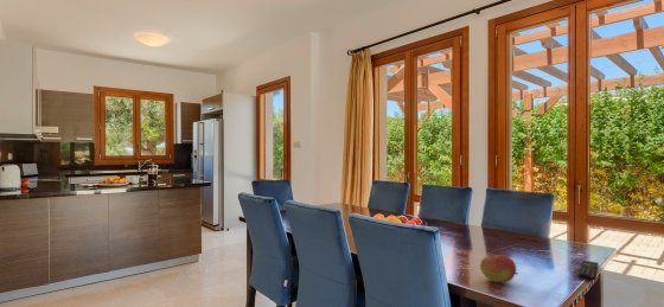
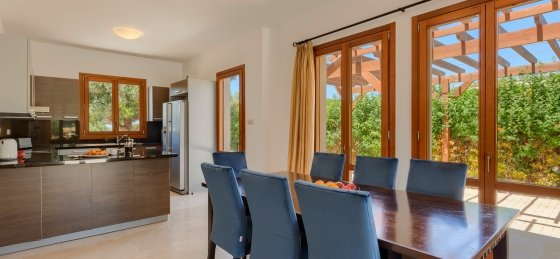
- fruit (498, 268)
- remote control (588, 270)
